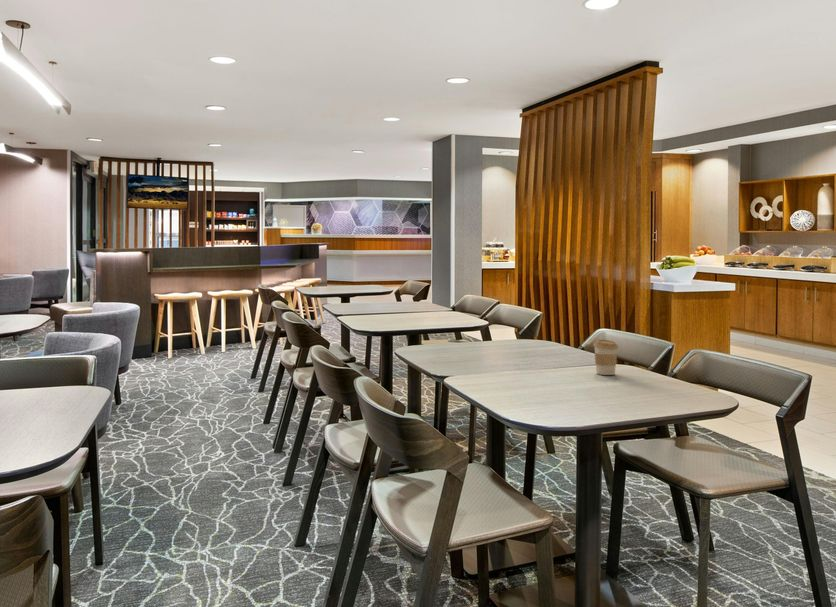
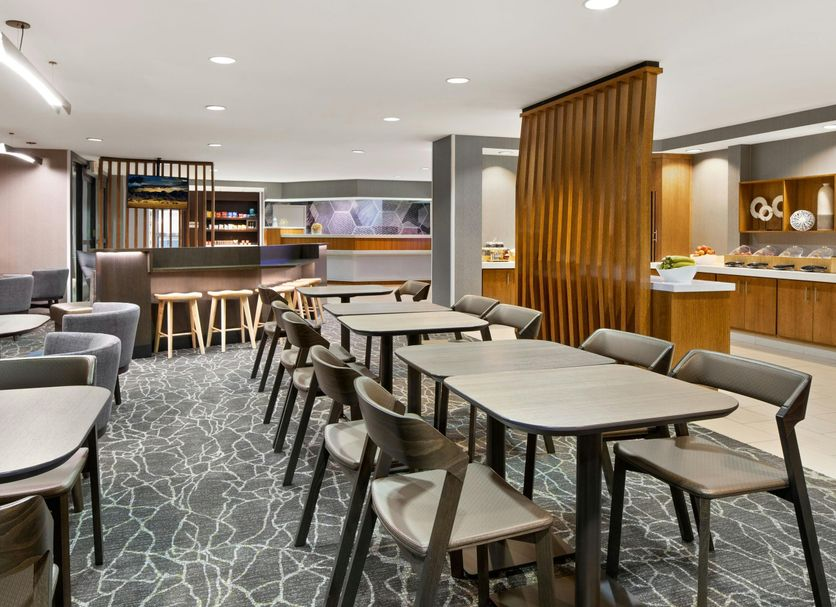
- coffee cup (605, 357)
